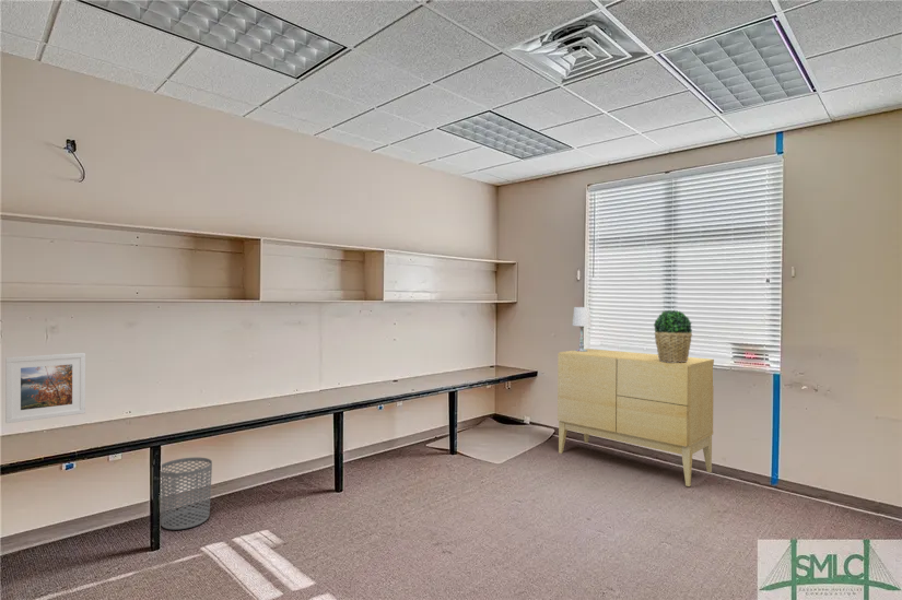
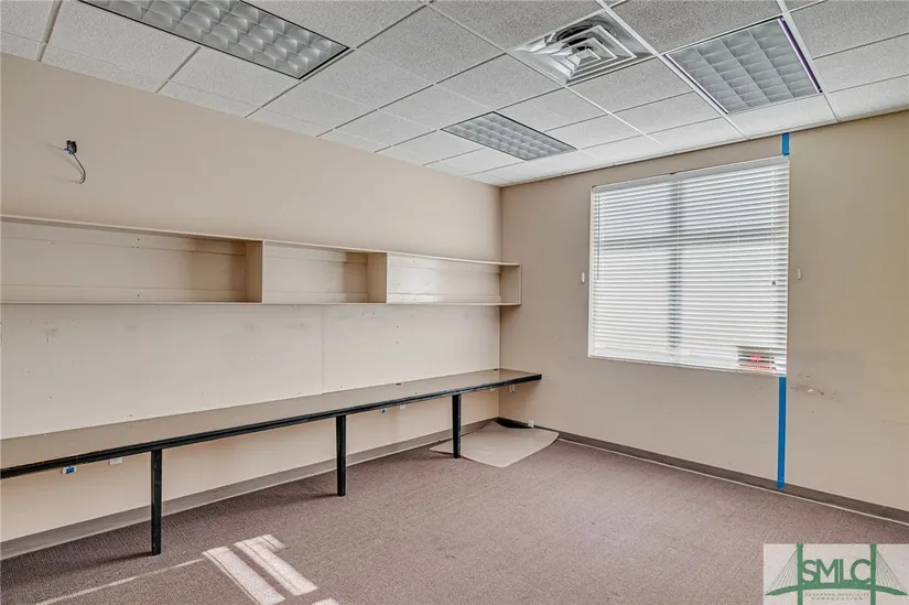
- waste bin (186, 493)
- sideboard (631, 409)
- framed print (47, 386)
- potted plant (672, 336)
- table lamp (581, 328)
